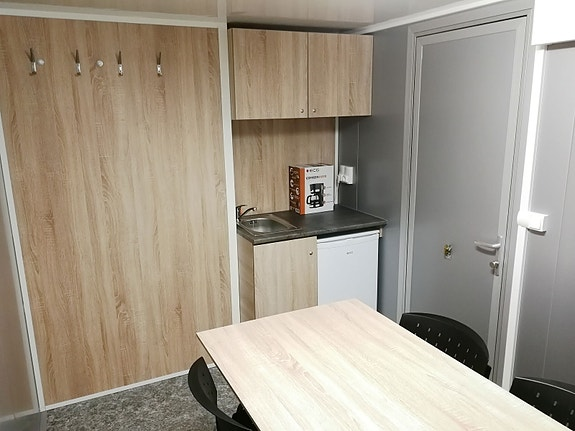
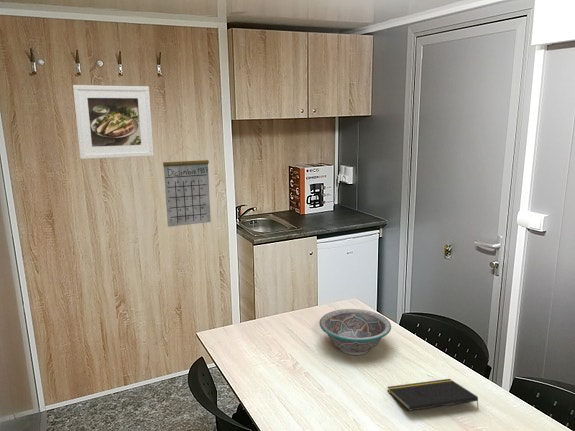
+ calendar (187, 185)
+ notepad (430, 393)
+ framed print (115, 122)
+ bowl (354, 335)
